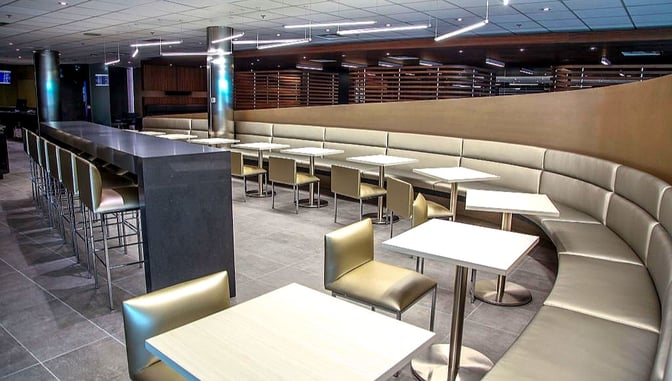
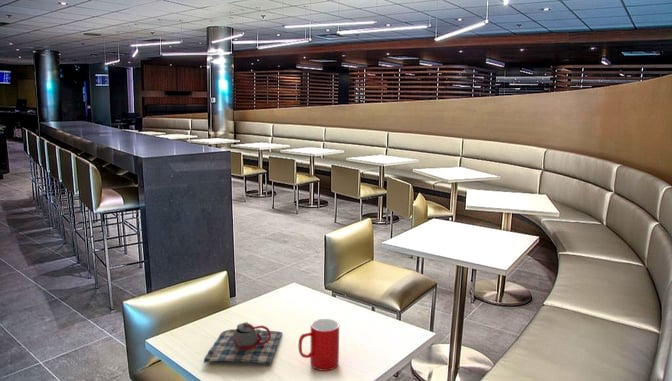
+ cup (318, 344)
+ teapot (245, 335)
